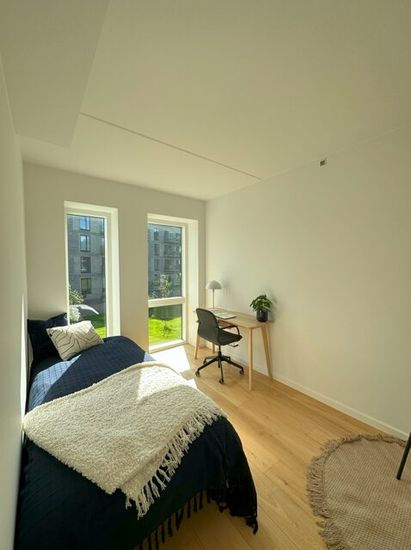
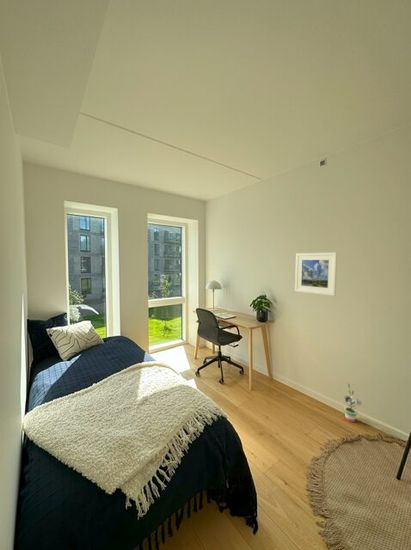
+ potted plant (353, 403)
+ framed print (314, 273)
